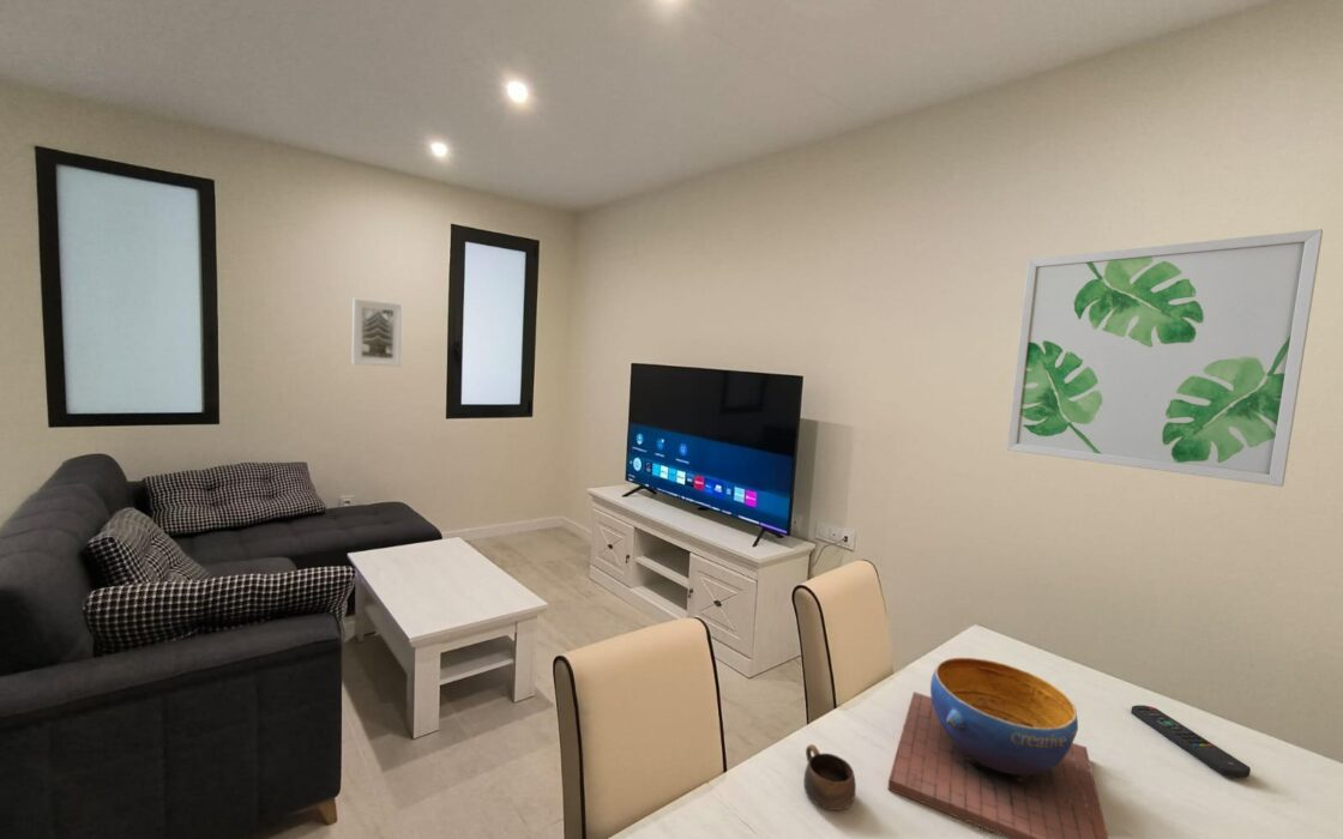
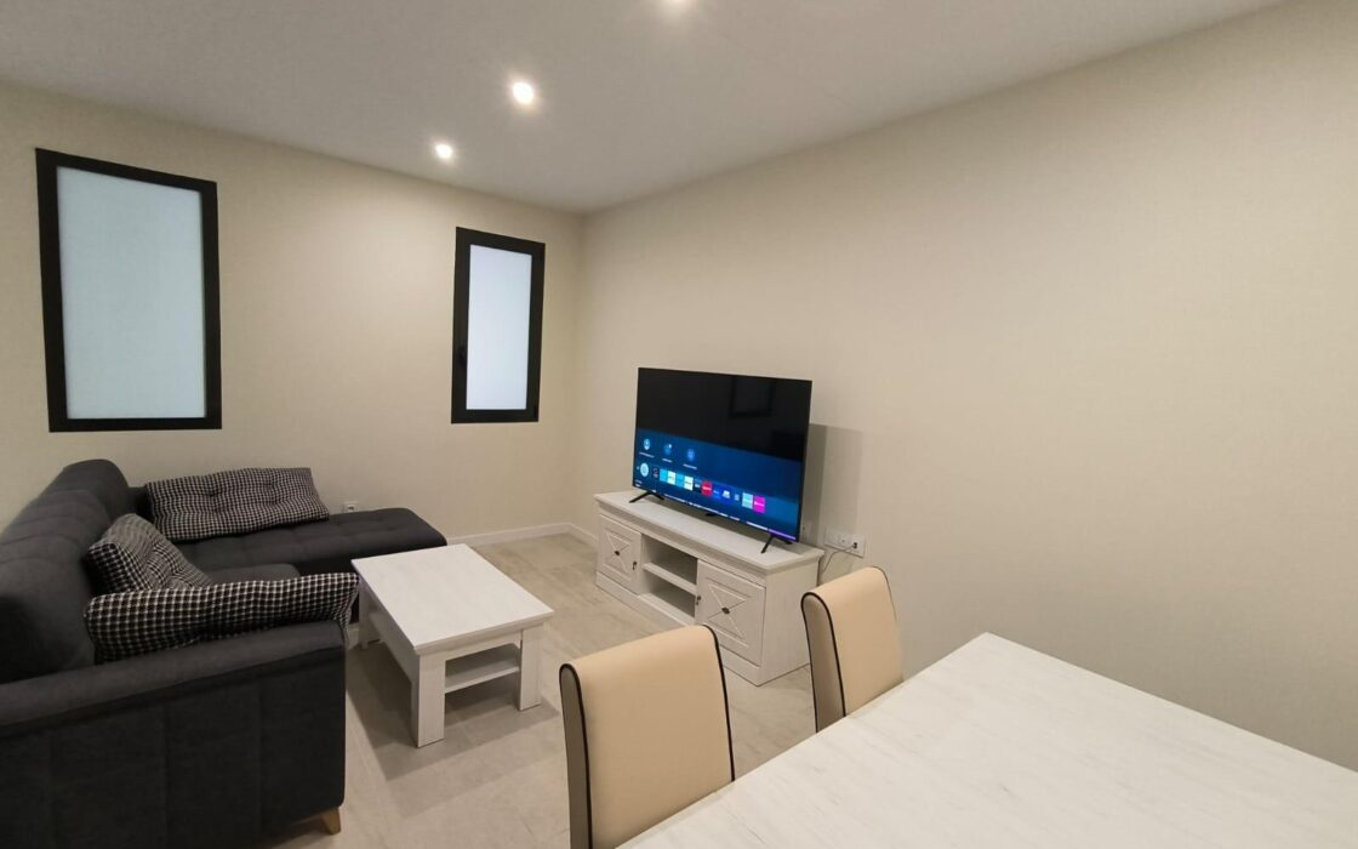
- decorative bowl (996, 730)
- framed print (377, 333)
- remote control (1186, 737)
- cup (826, 774)
- wall art (1139, 357)
